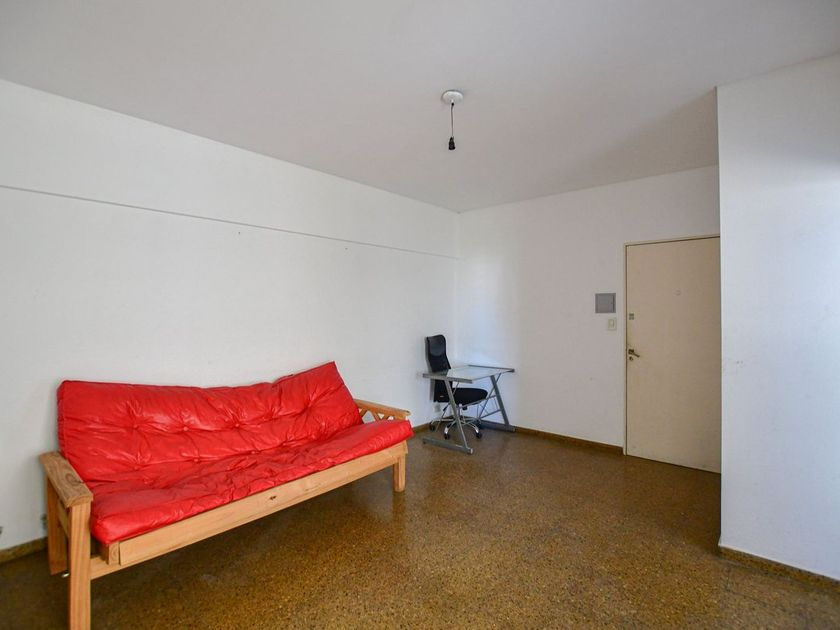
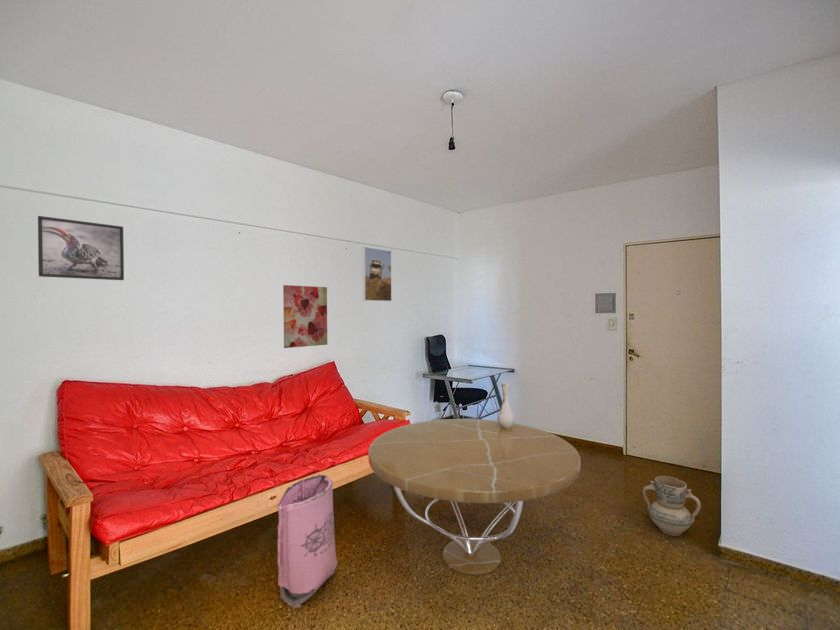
+ wall art (306, 316)
+ coffee table (471, 501)
+ ceramic jug (670, 506)
+ vase (505, 404)
+ bag (308, 536)
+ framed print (83, 250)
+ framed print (377, 274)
